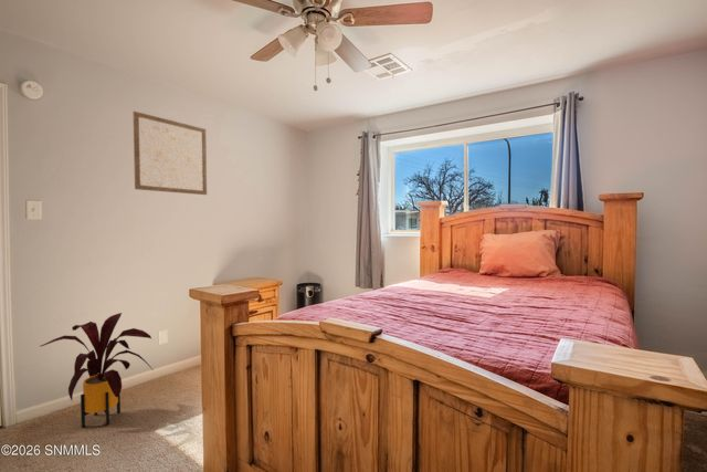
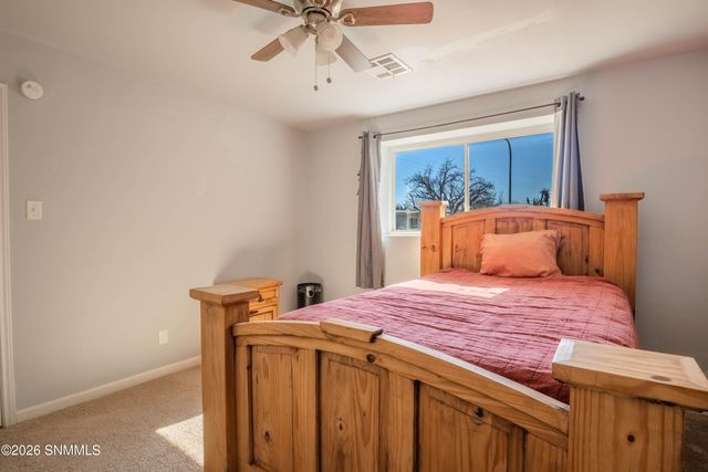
- wall art (170, 157)
- house plant (96, 369)
